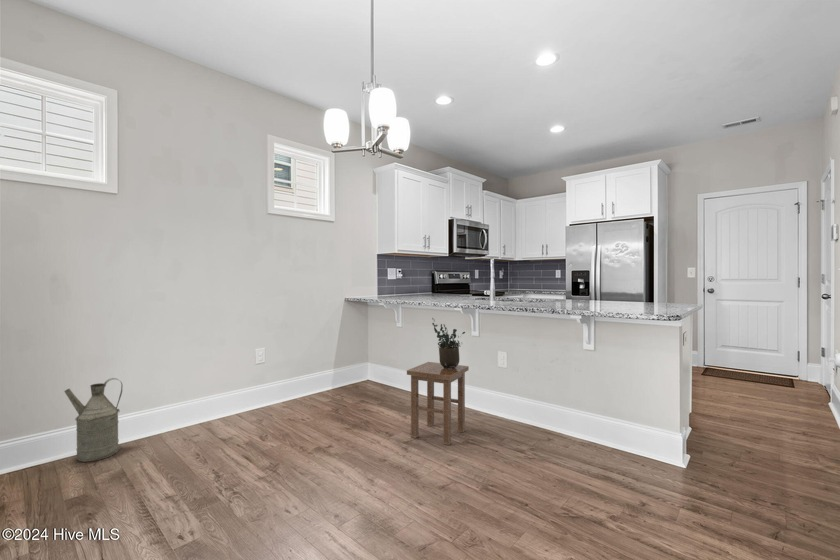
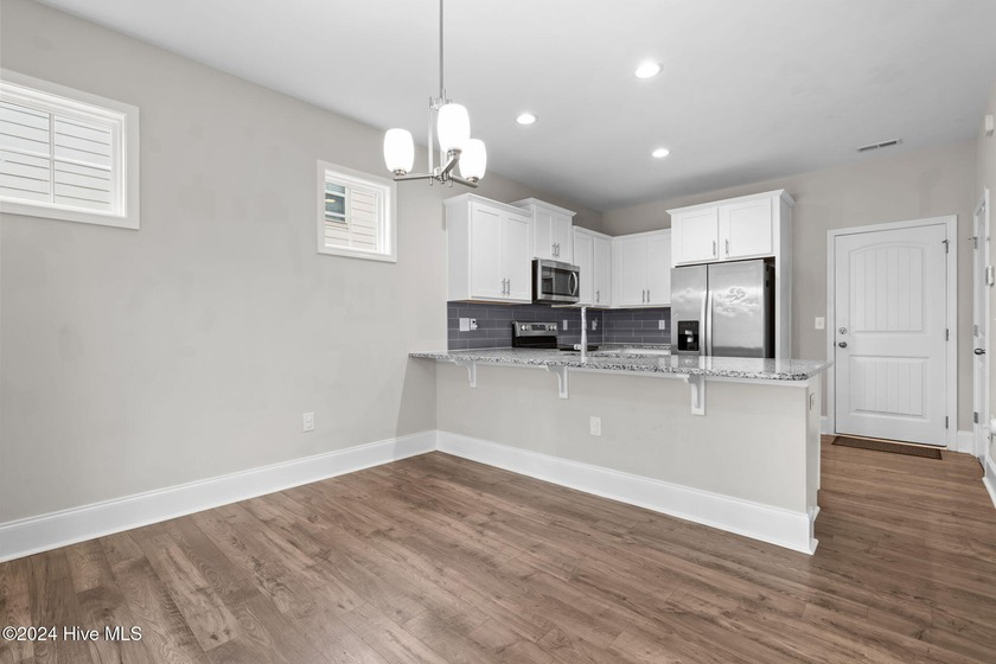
- potted plant (446, 342)
- stool (439, 400)
- watering can (94, 418)
